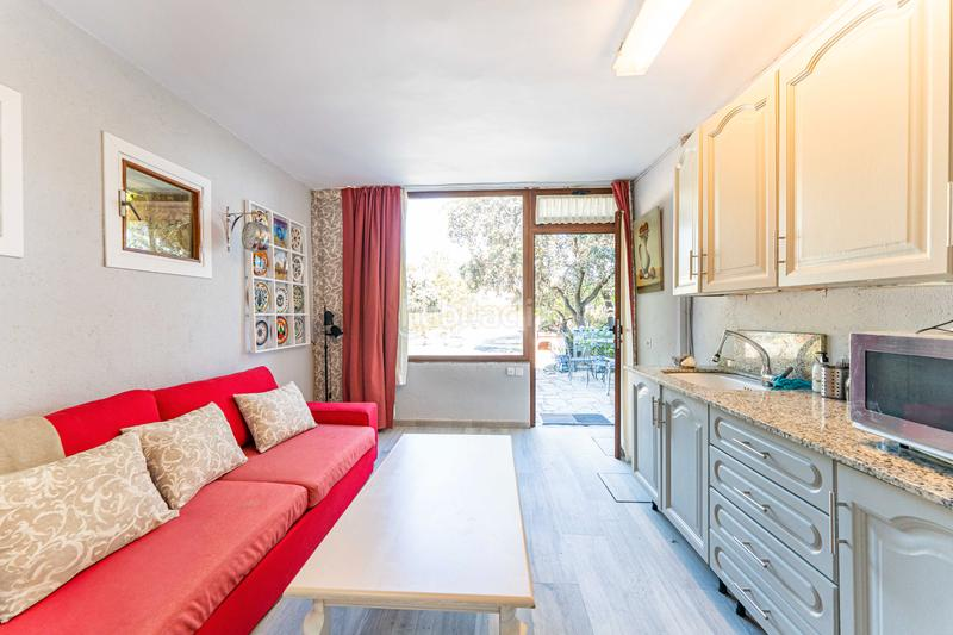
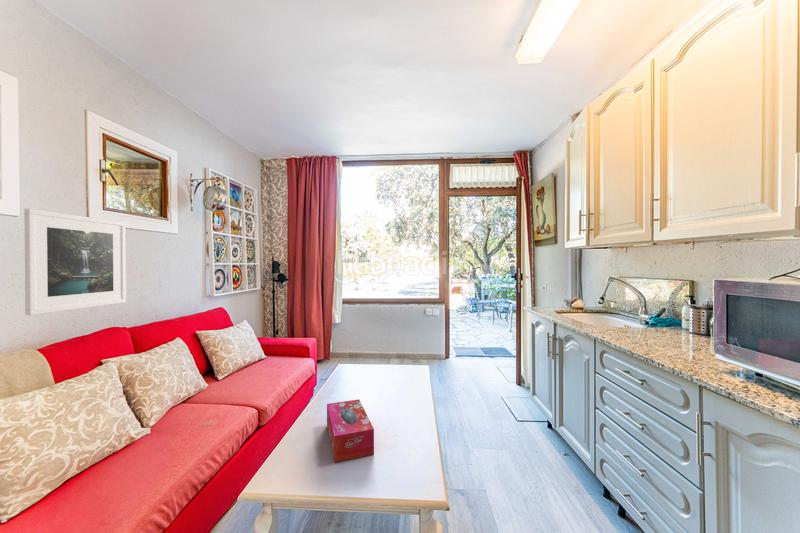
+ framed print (82, 262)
+ tissue box (348, 427)
